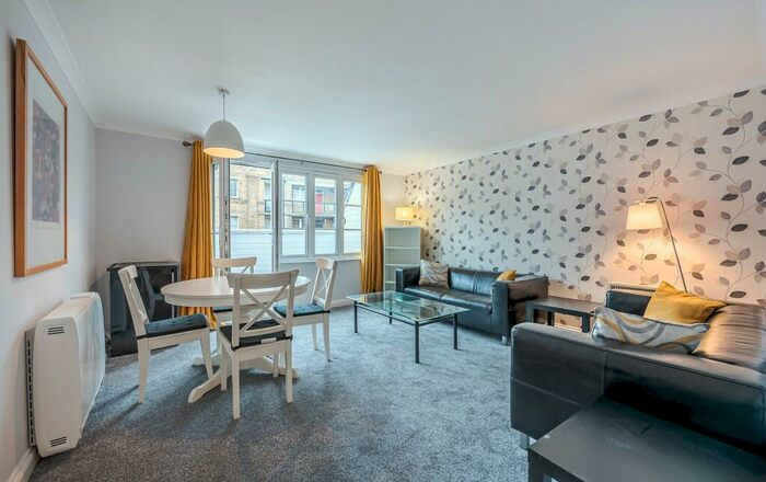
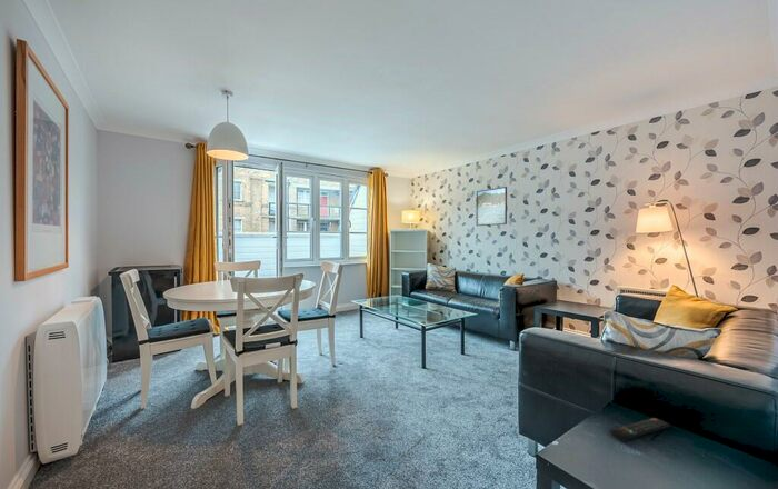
+ remote control (640, 429)
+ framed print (490, 207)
